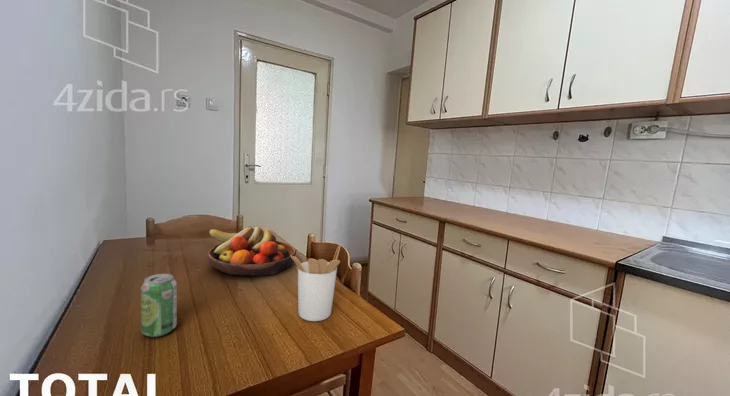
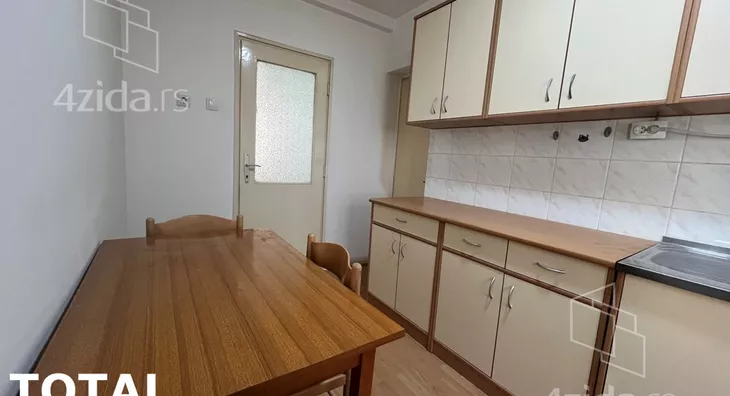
- beverage can (159, 304)
- fruit bowl (253, 247)
- utensil holder (318, 283)
